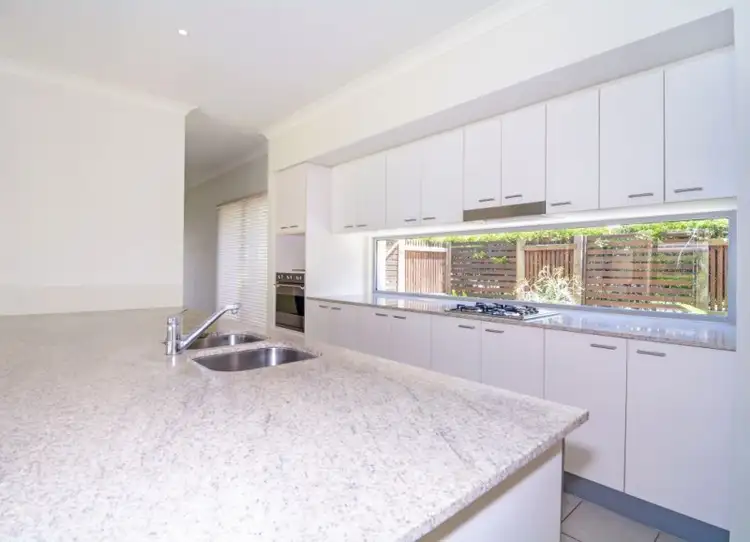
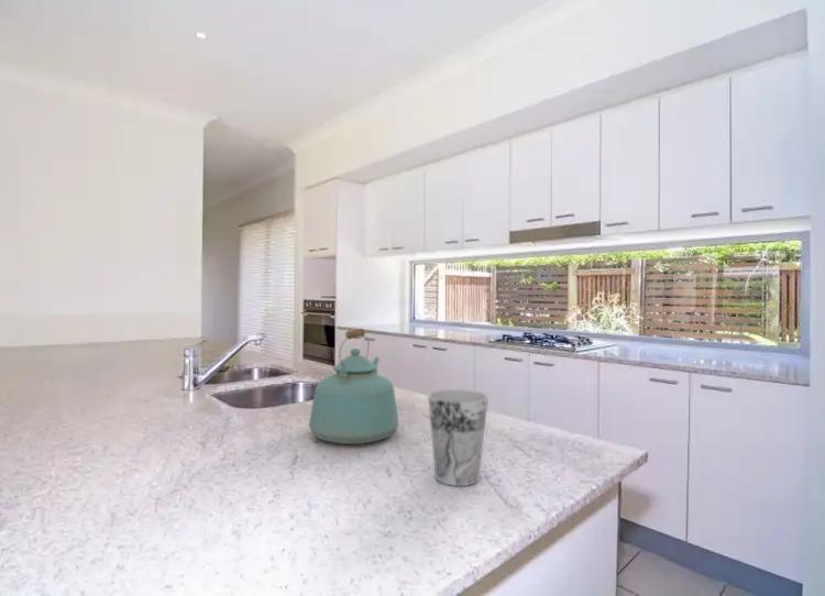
+ cup (457, 435)
+ kettle (359, 379)
